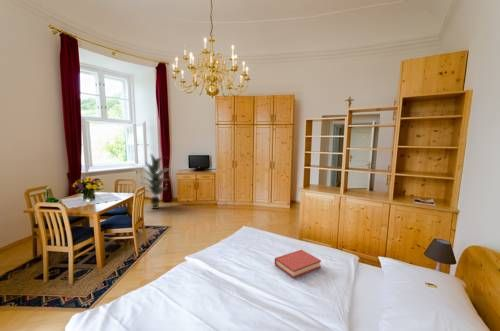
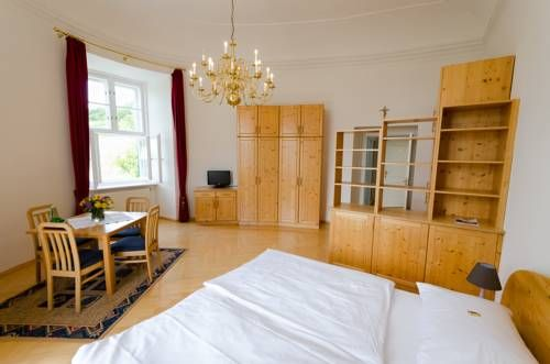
- hardback book (297, 262)
- indoor plant (154, 180)
